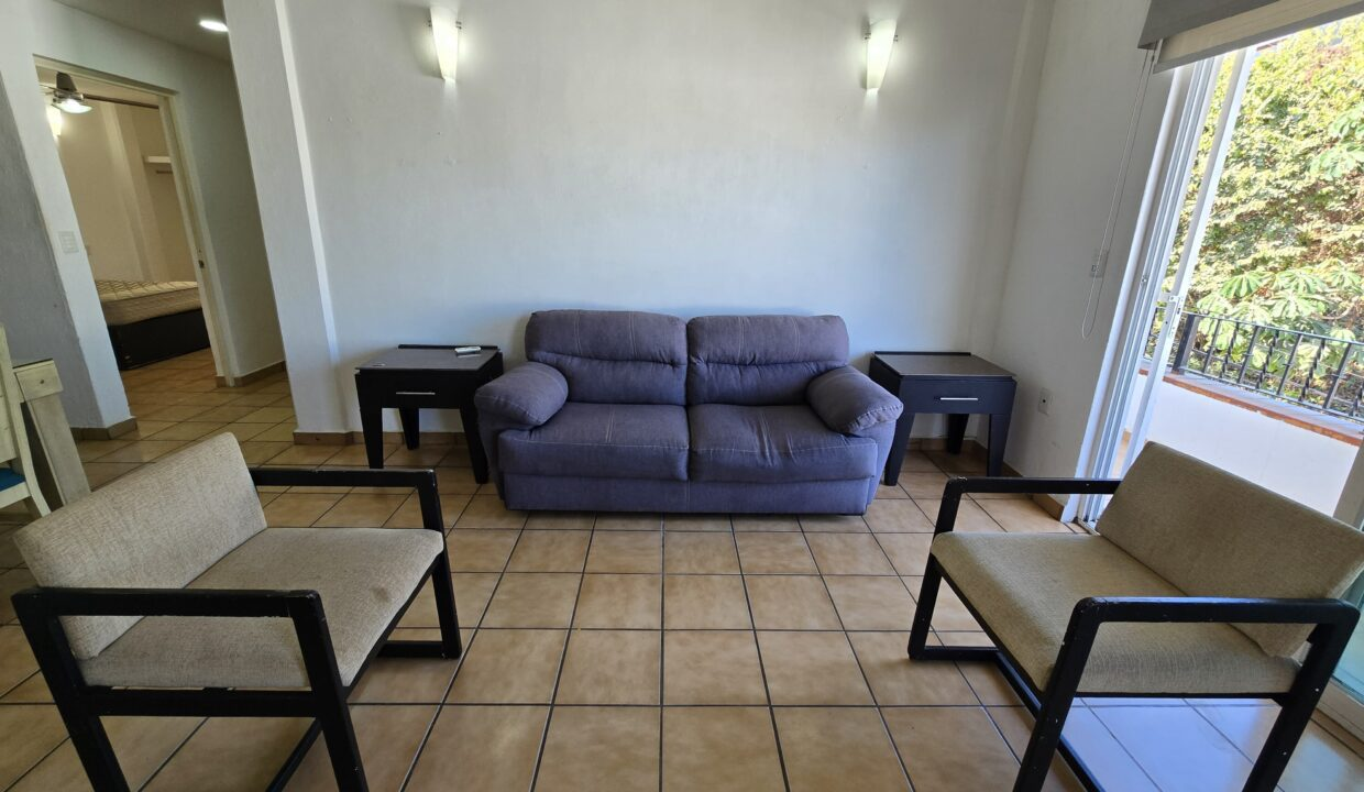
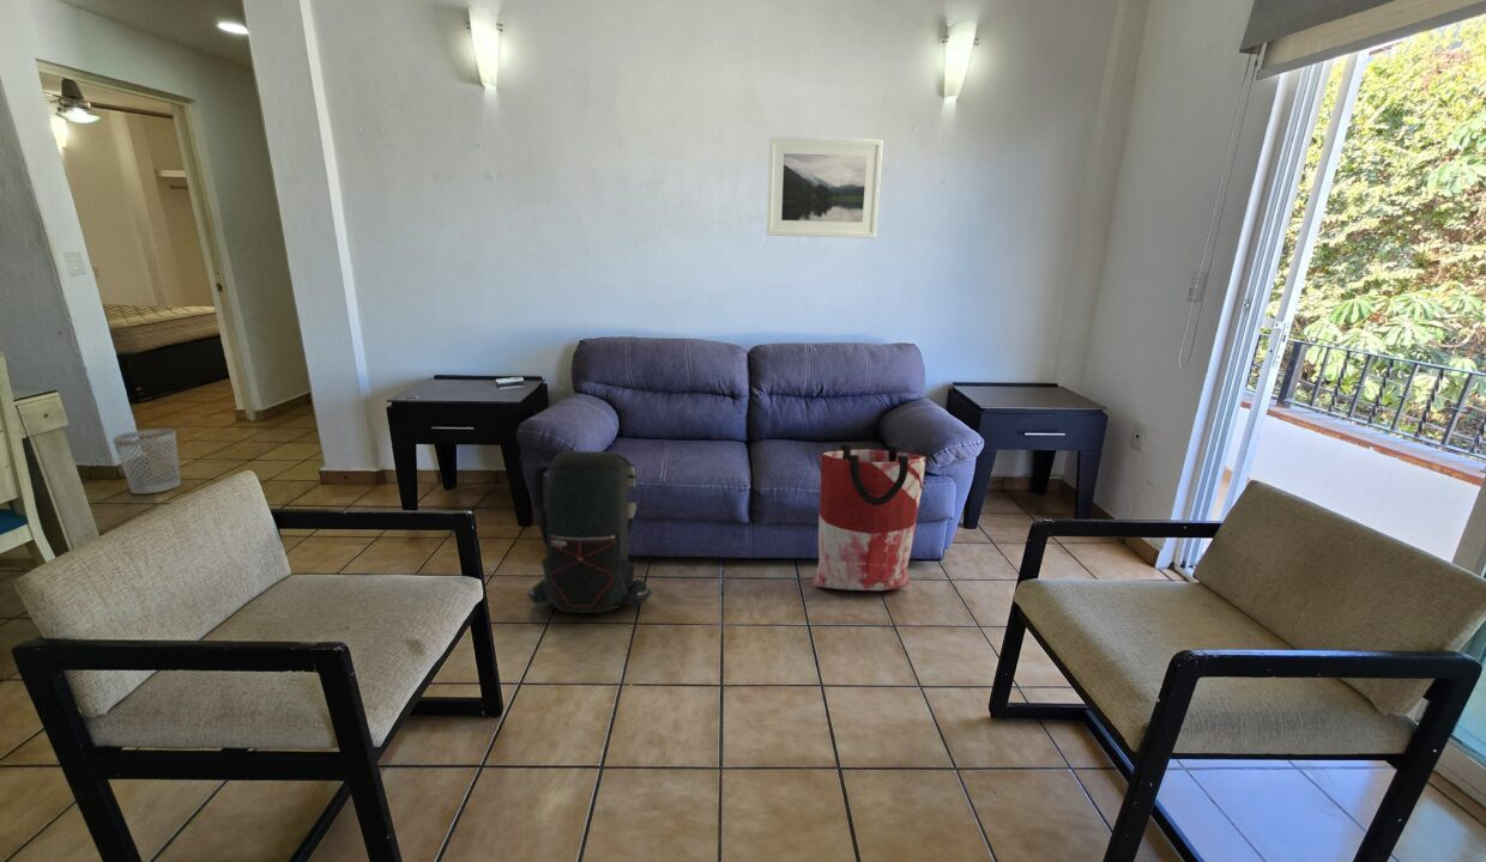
+ backpack (592, 523)
+ wastebasket (151, 461)
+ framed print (823, 188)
+ bag (868, 521)
